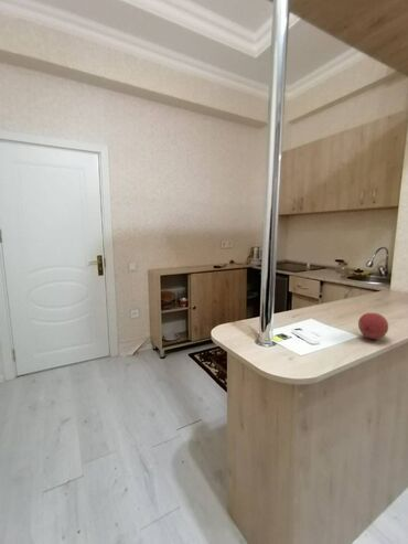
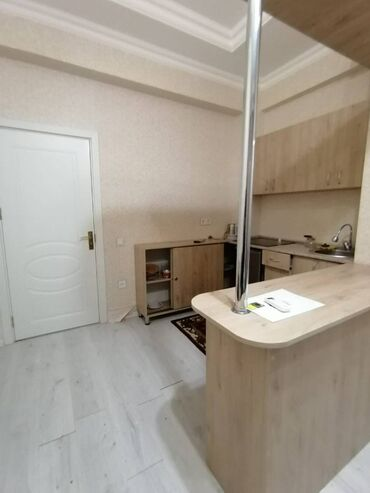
- fruit (373, 326)
